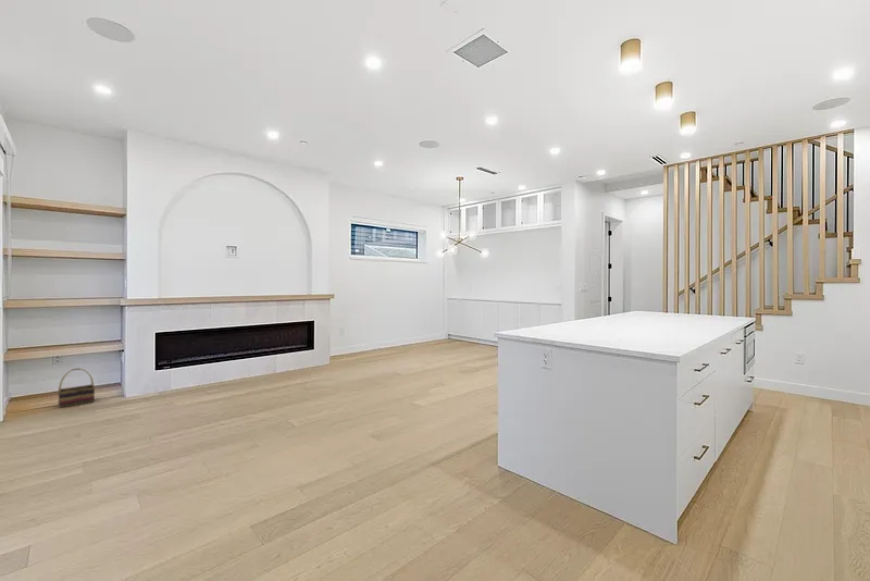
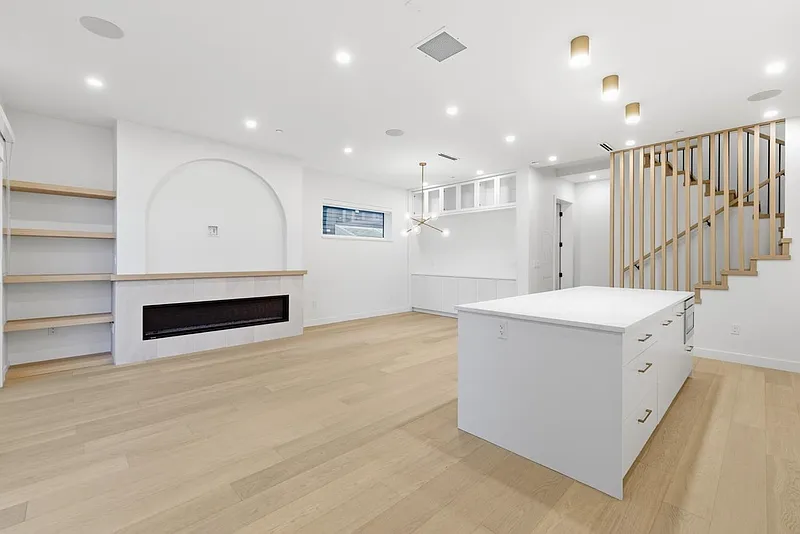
- basket (76, 386)
